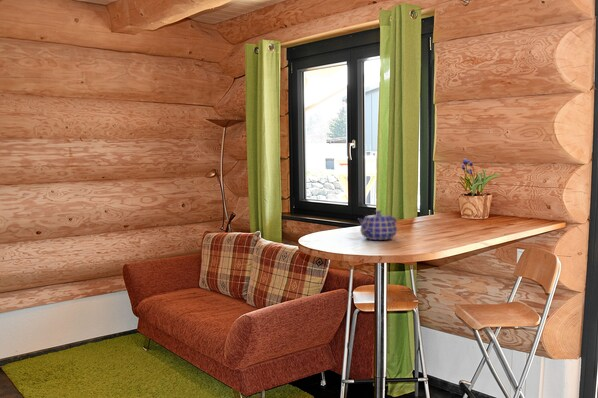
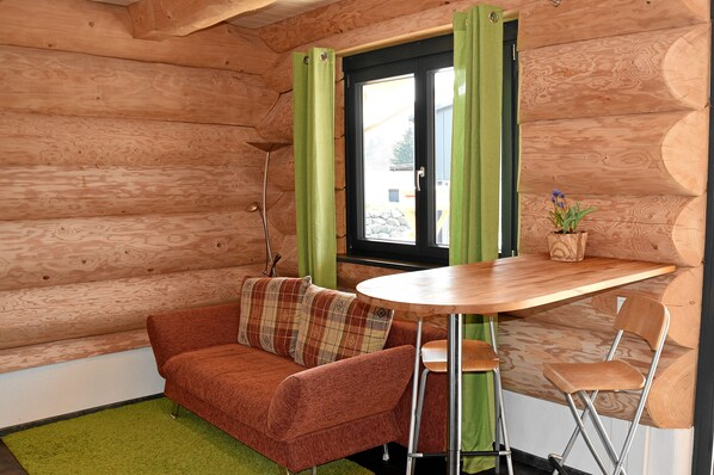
- teapot (377, 224)
